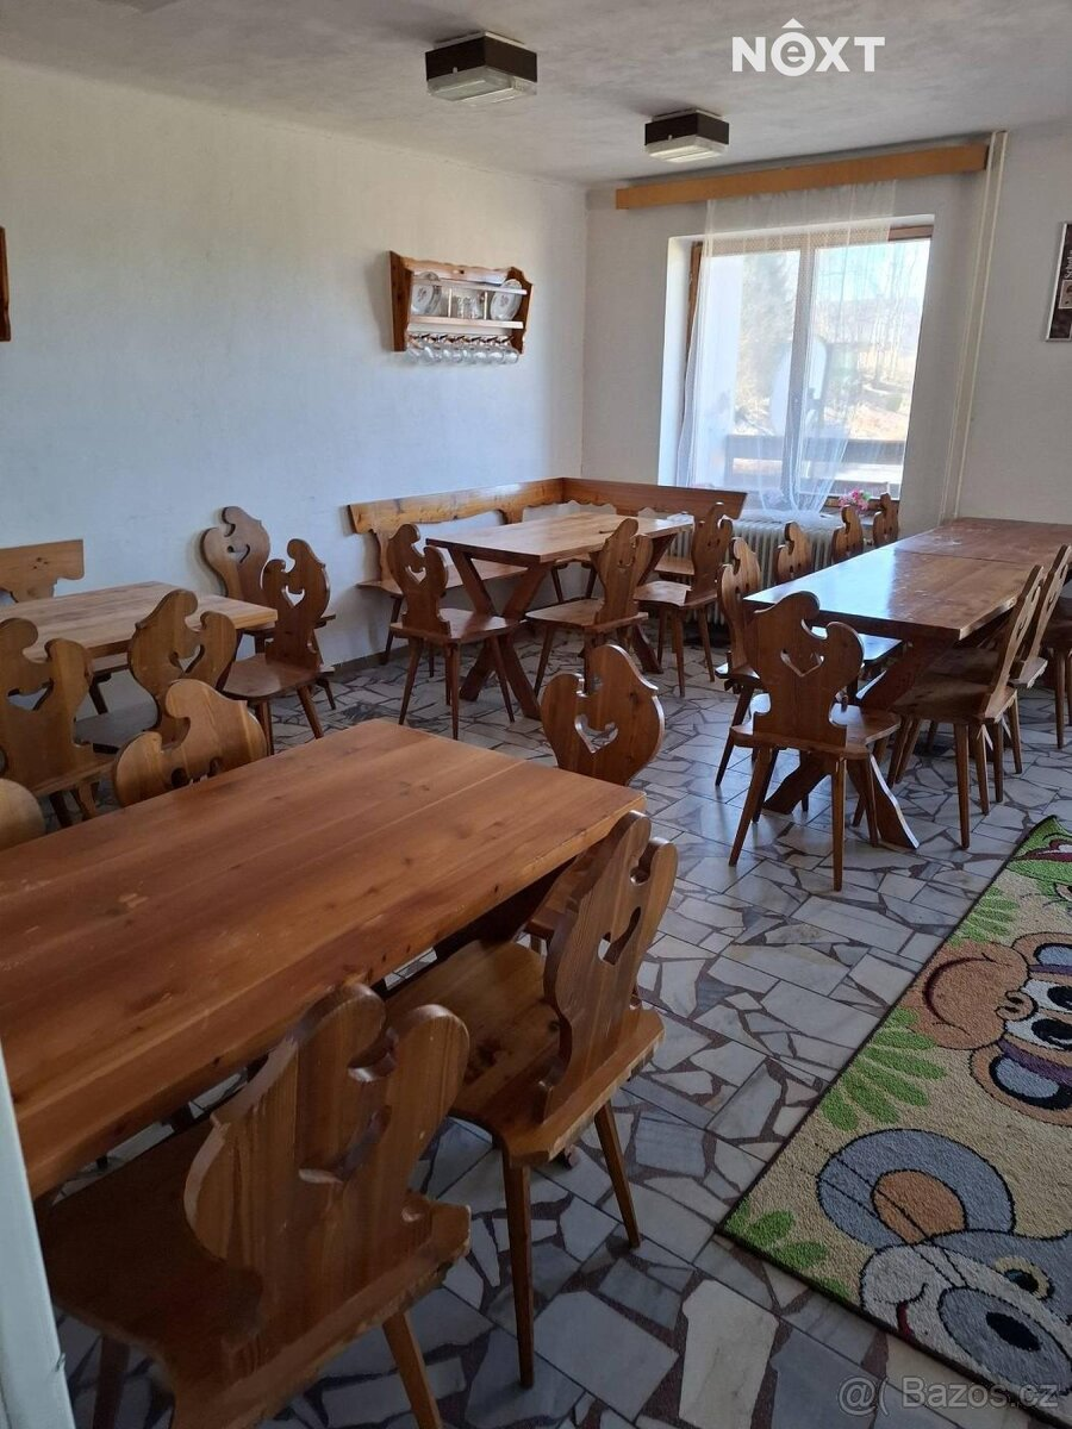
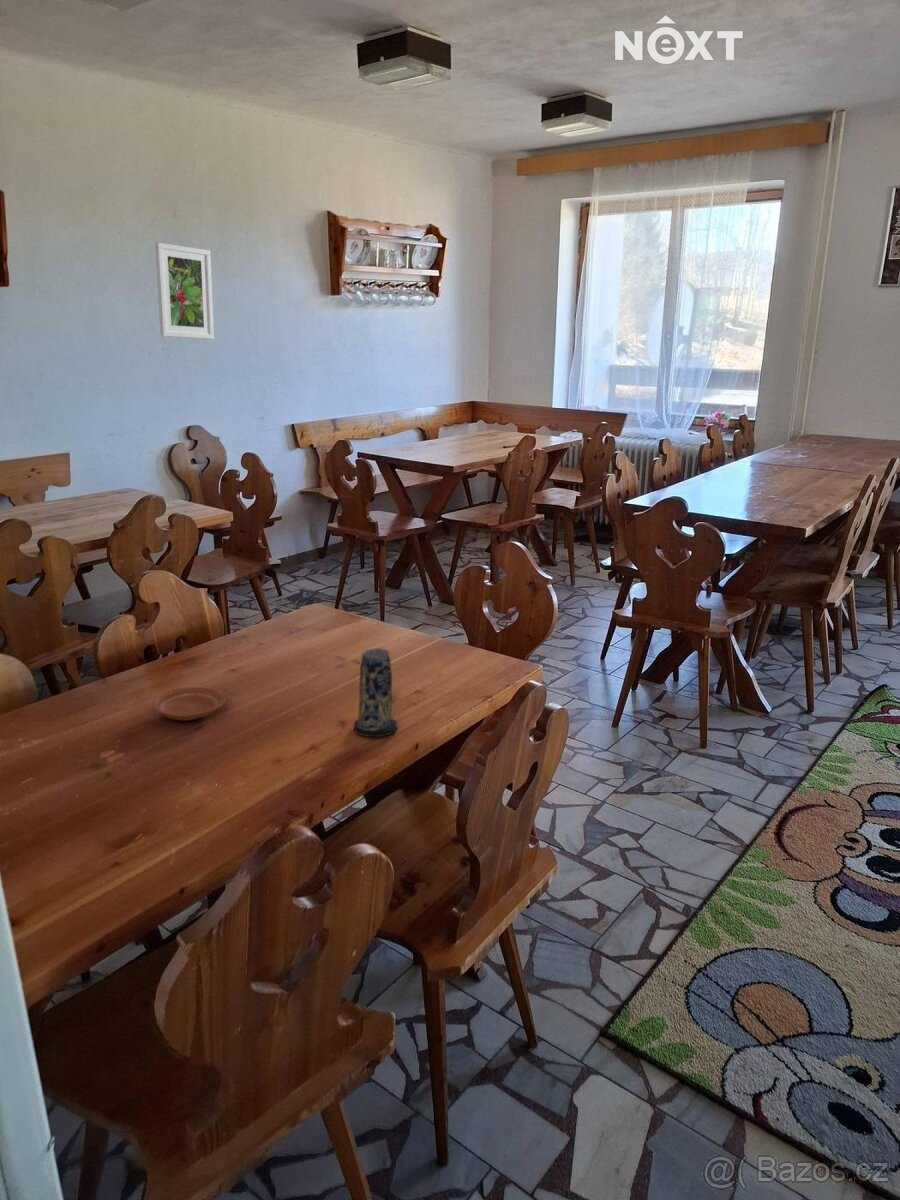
+ plate (190, 707)
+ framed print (185, 292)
+ candle (375, 691)
